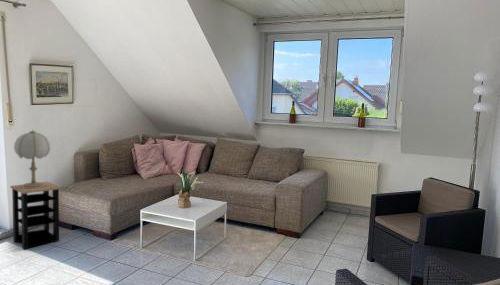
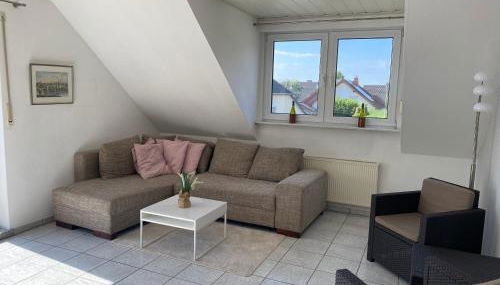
- side table (36, 213)
- table lamp (33, 158)
